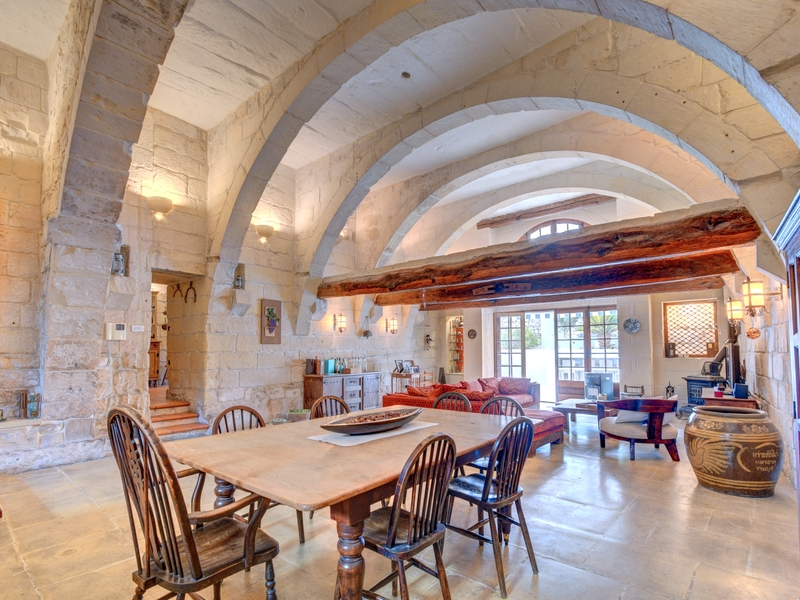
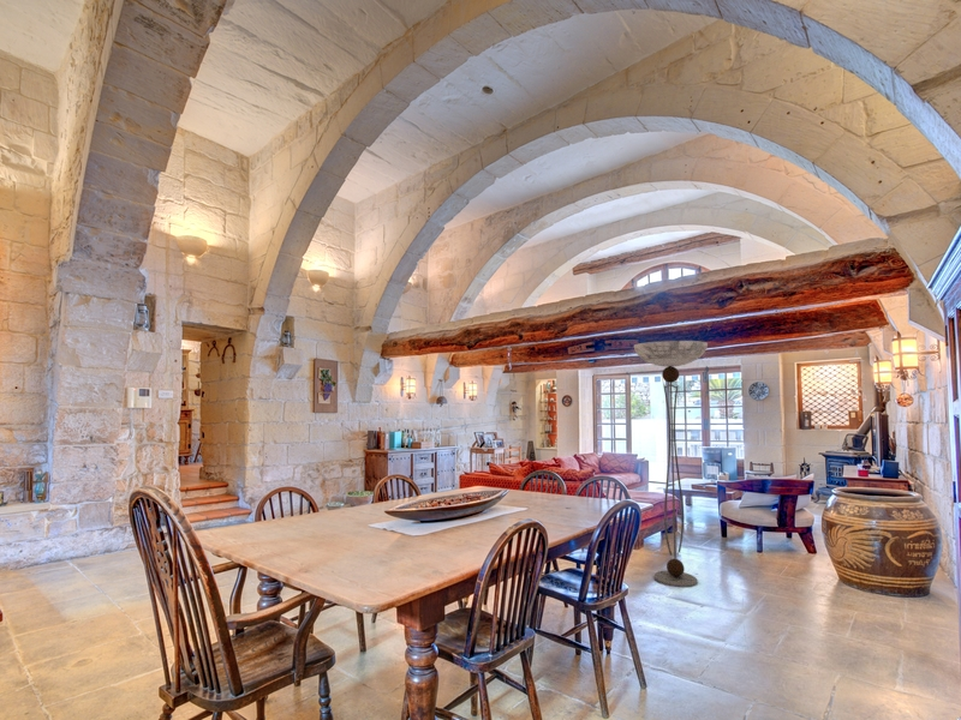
+ floor lamp (673, 460)
